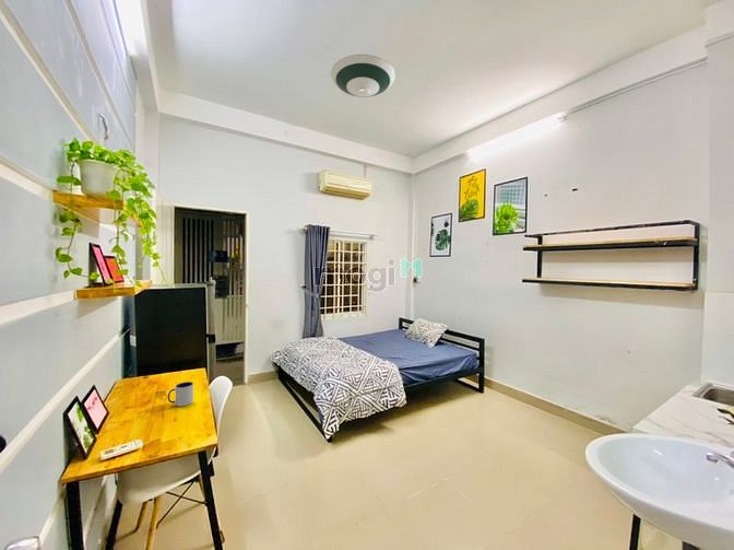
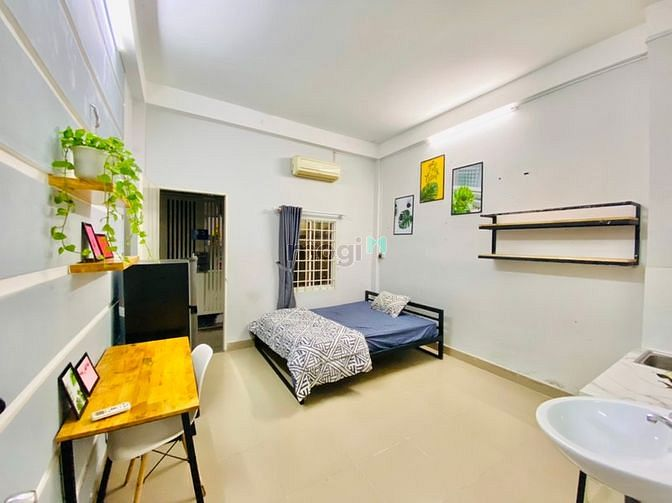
- mug (180, 394)
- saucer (363, 84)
